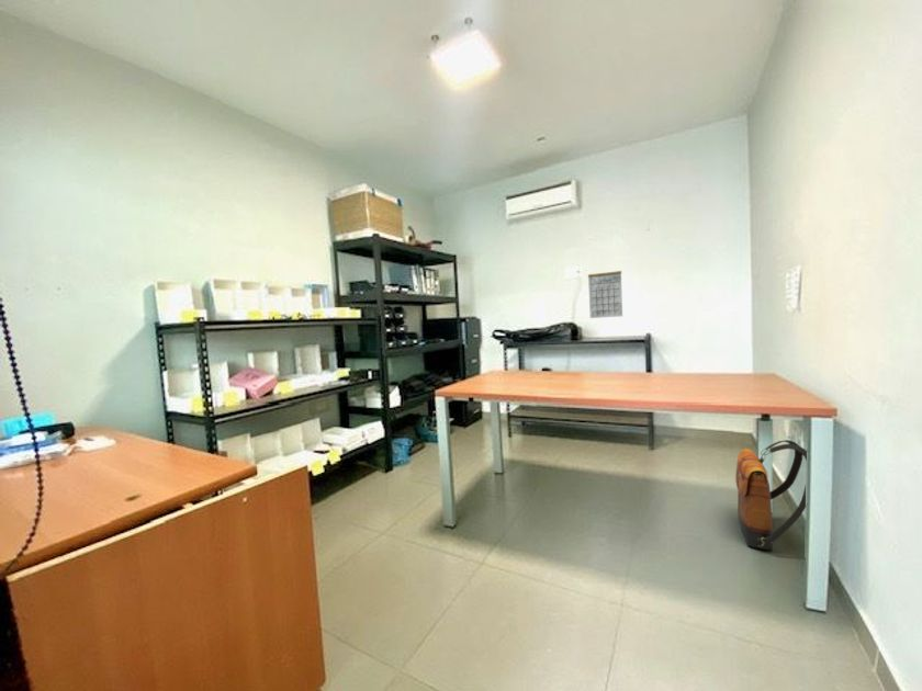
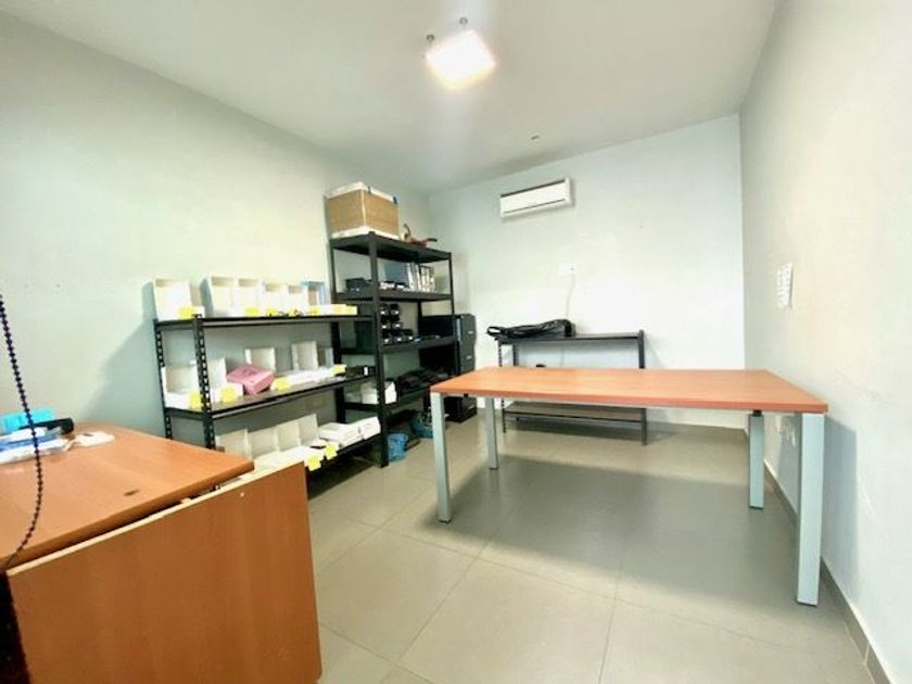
- calendar (605, 290)
- backpack (774, 489)
